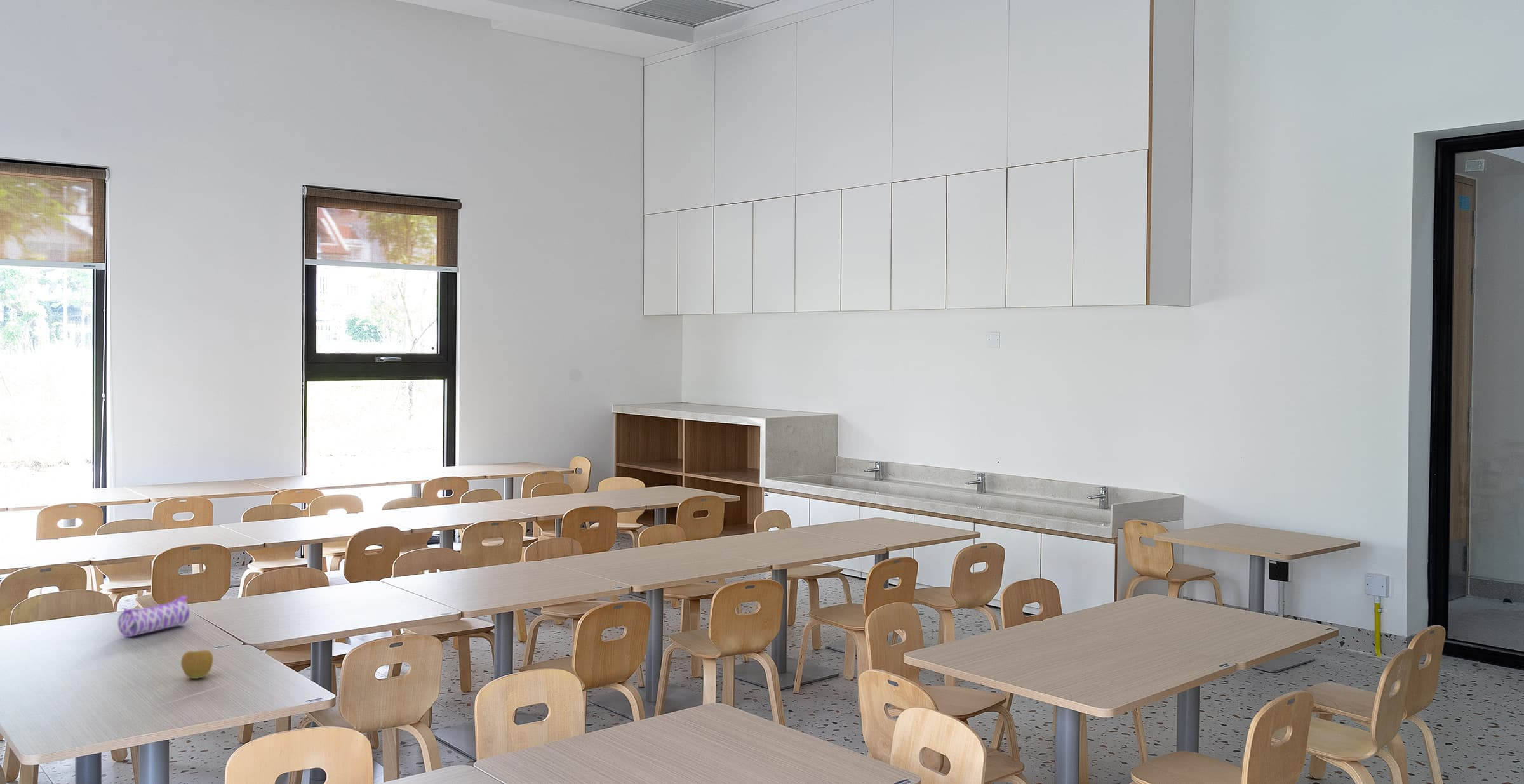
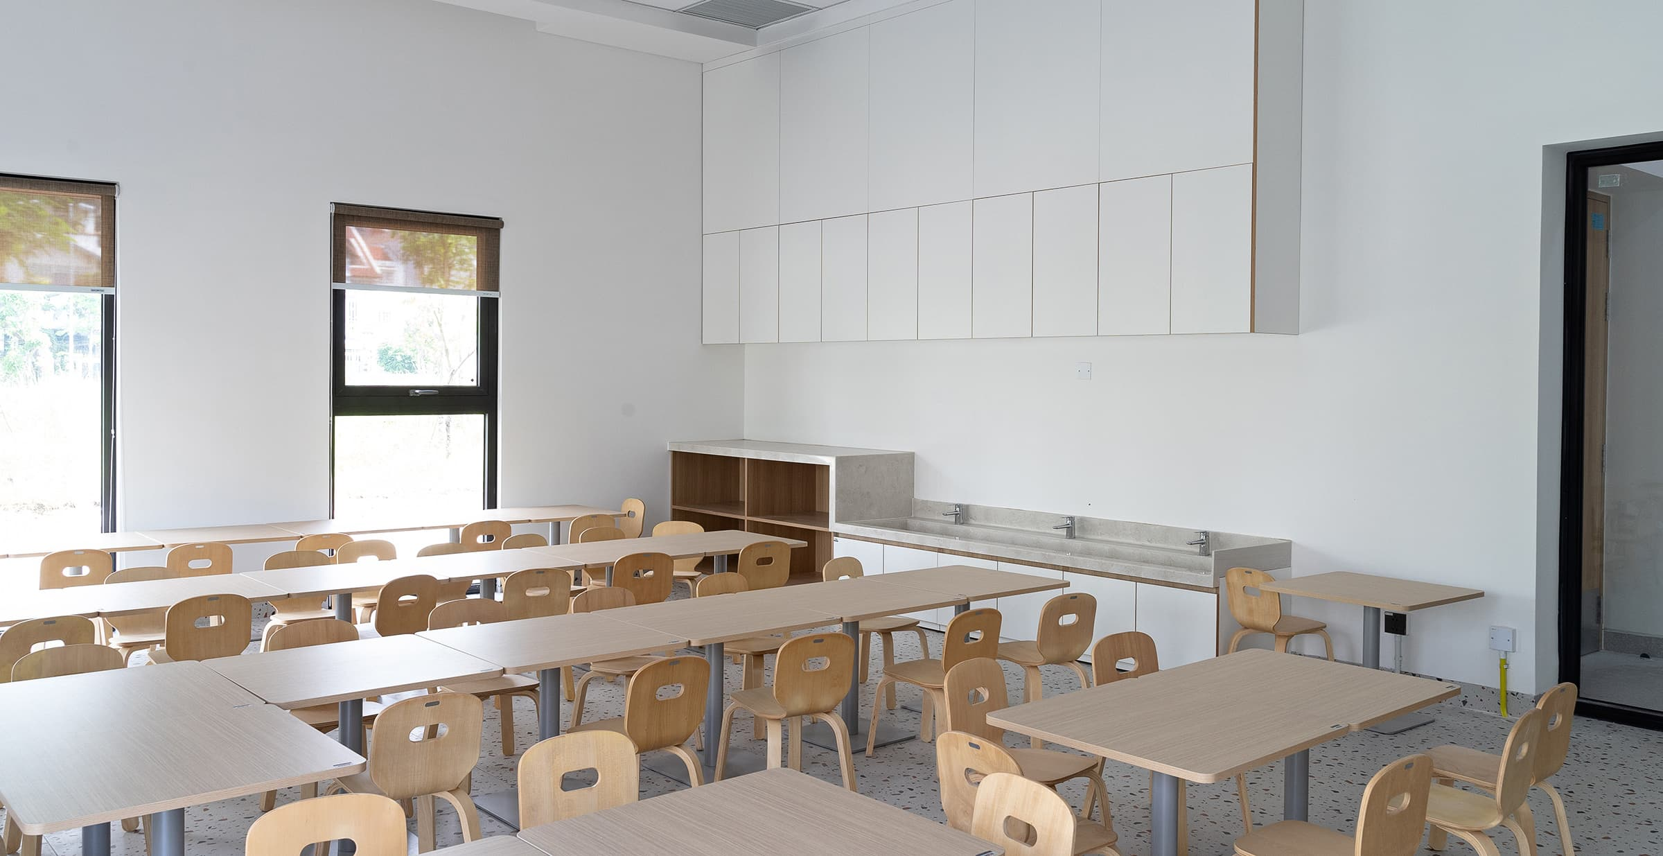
- apple (197, 663)
- pencil case (154, 616)
